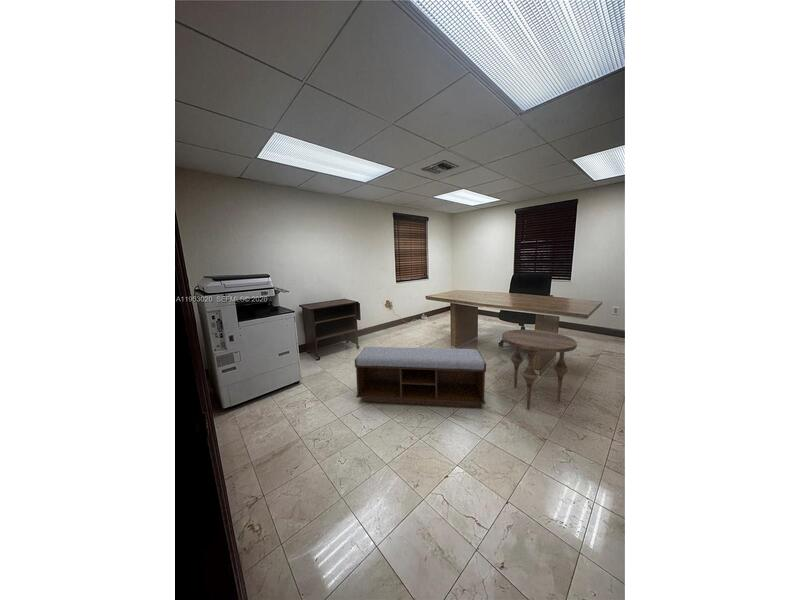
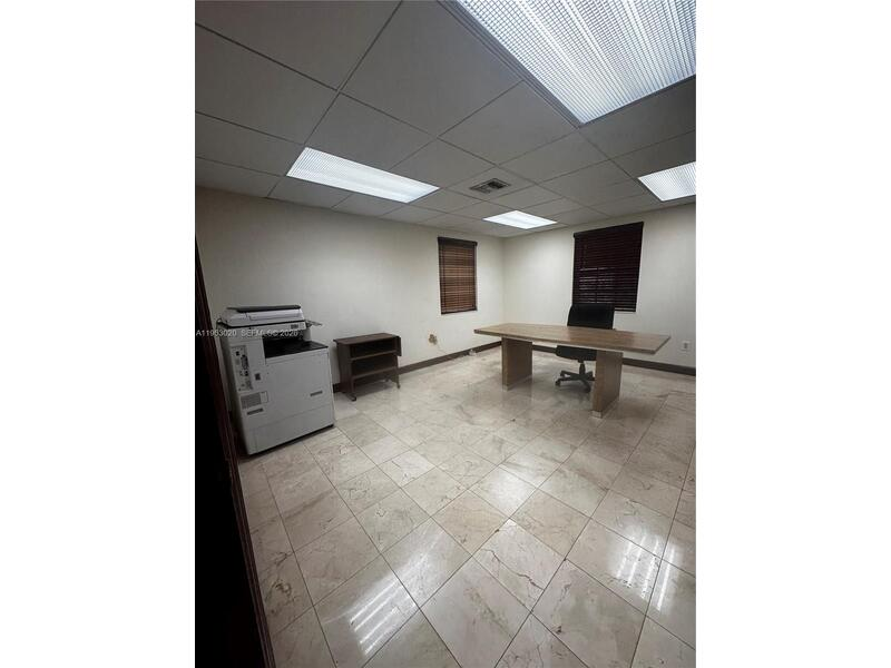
- side table (533, 368)
- bench (419, 374)
